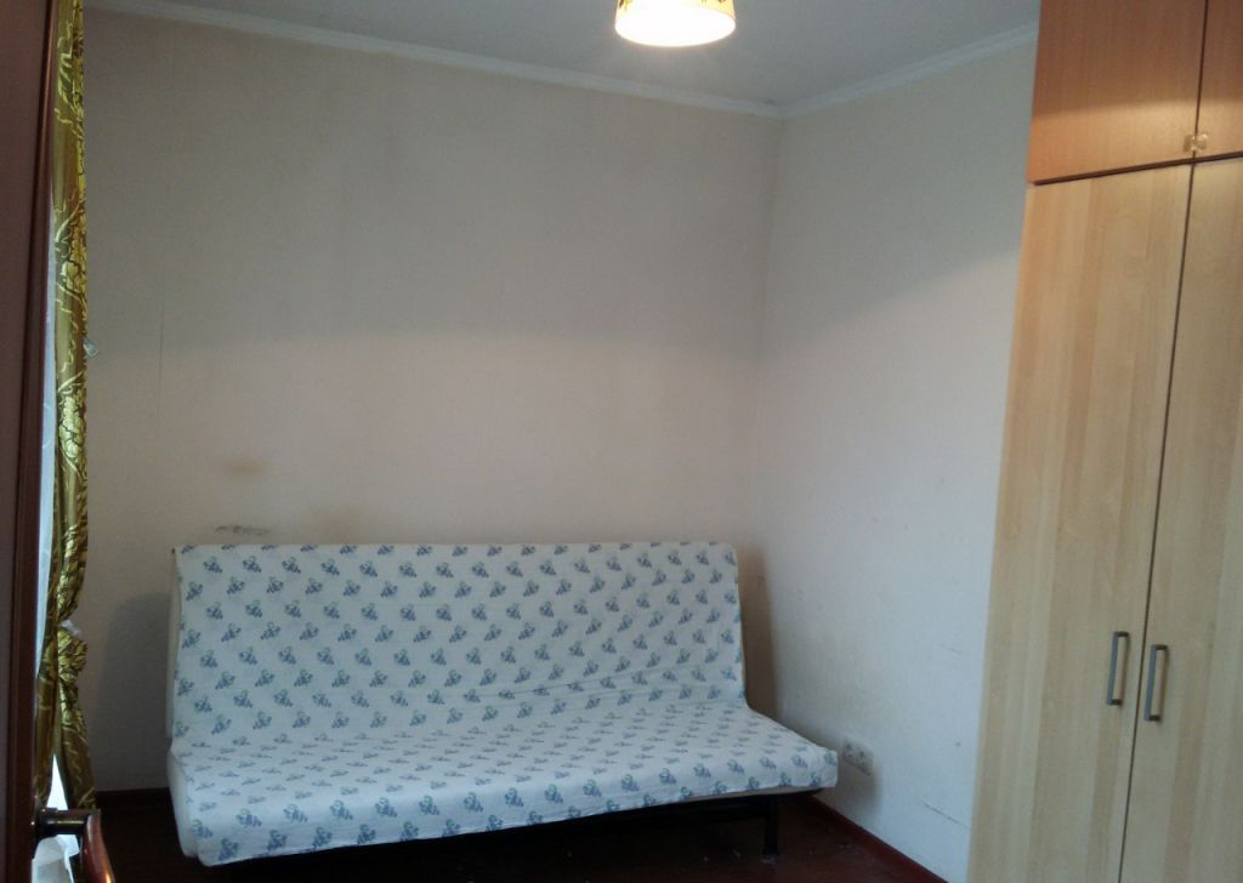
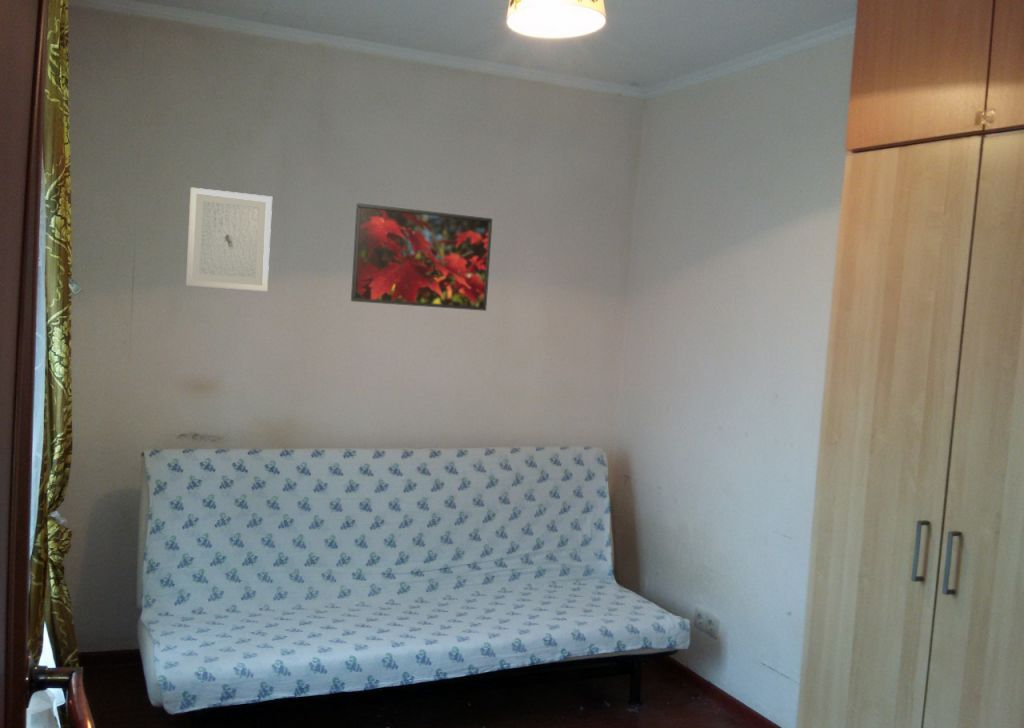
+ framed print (423, 258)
+ wall art (229, 240)
